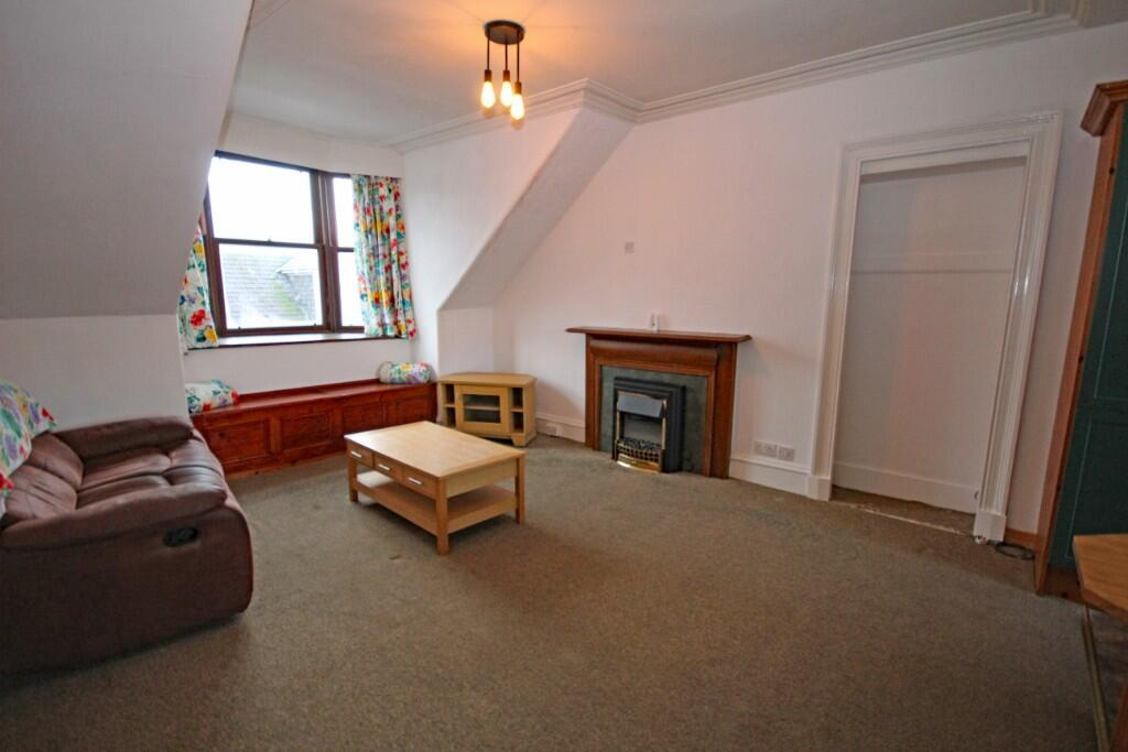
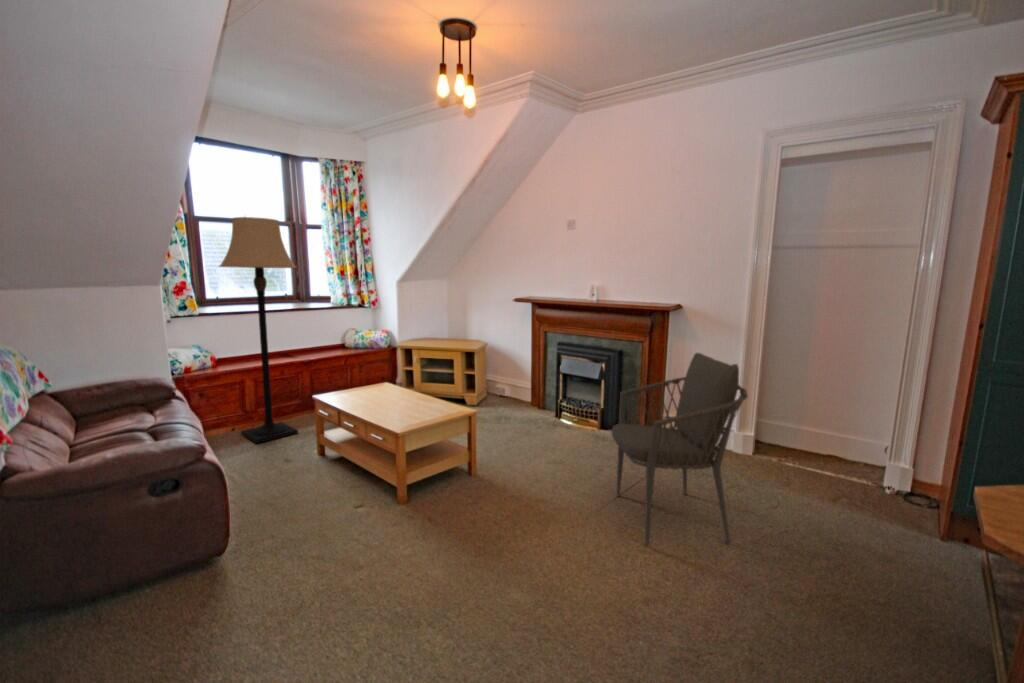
+ lamp (263, 329)
+ armchair (674, 439)
